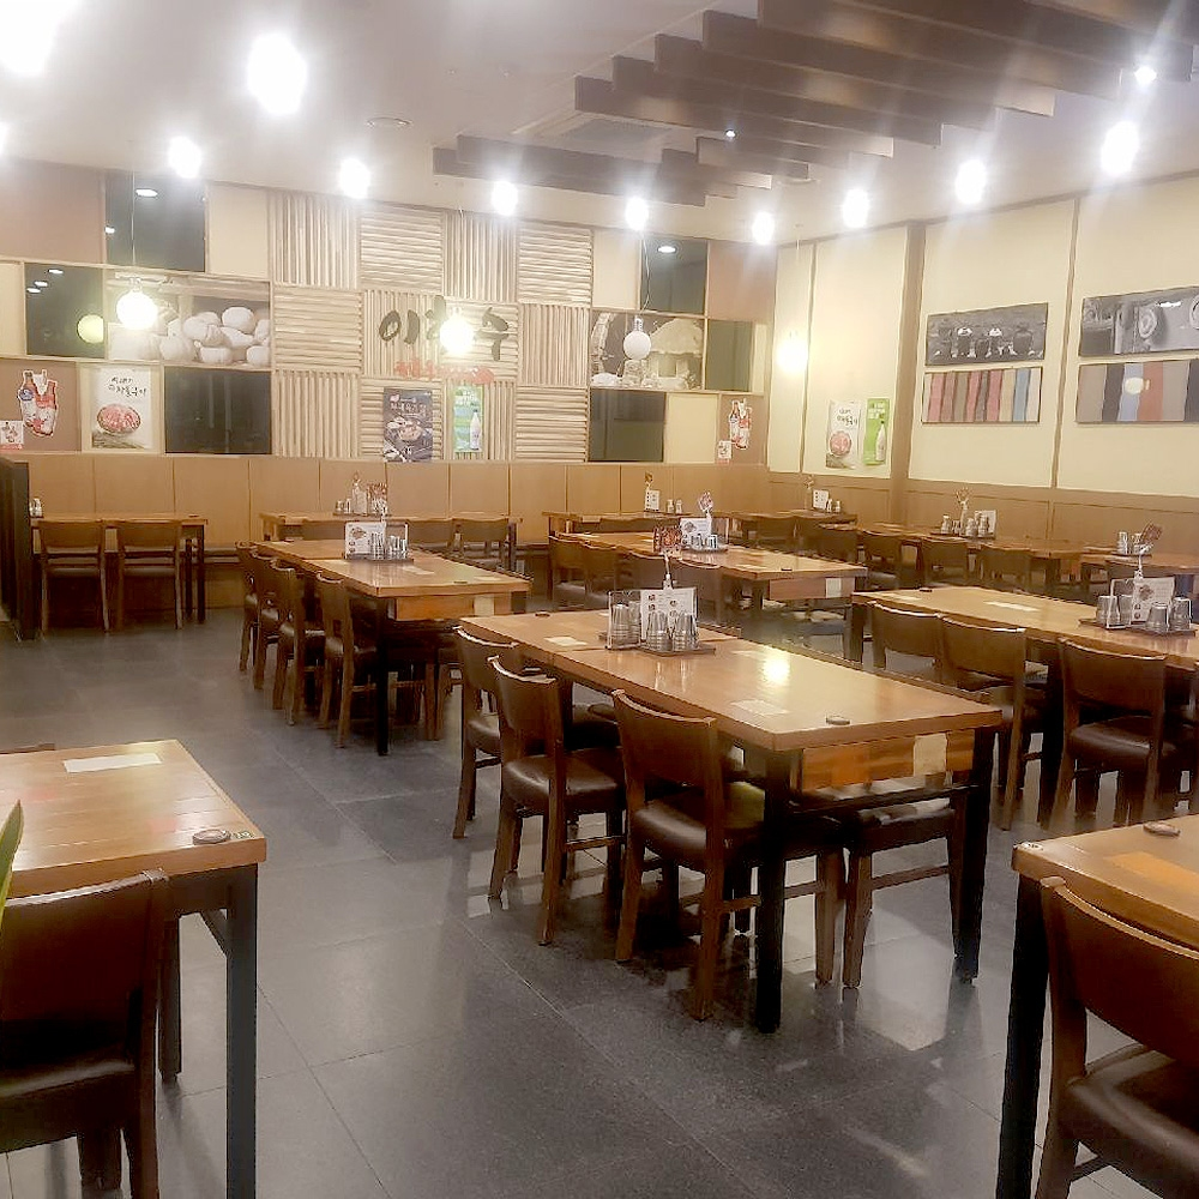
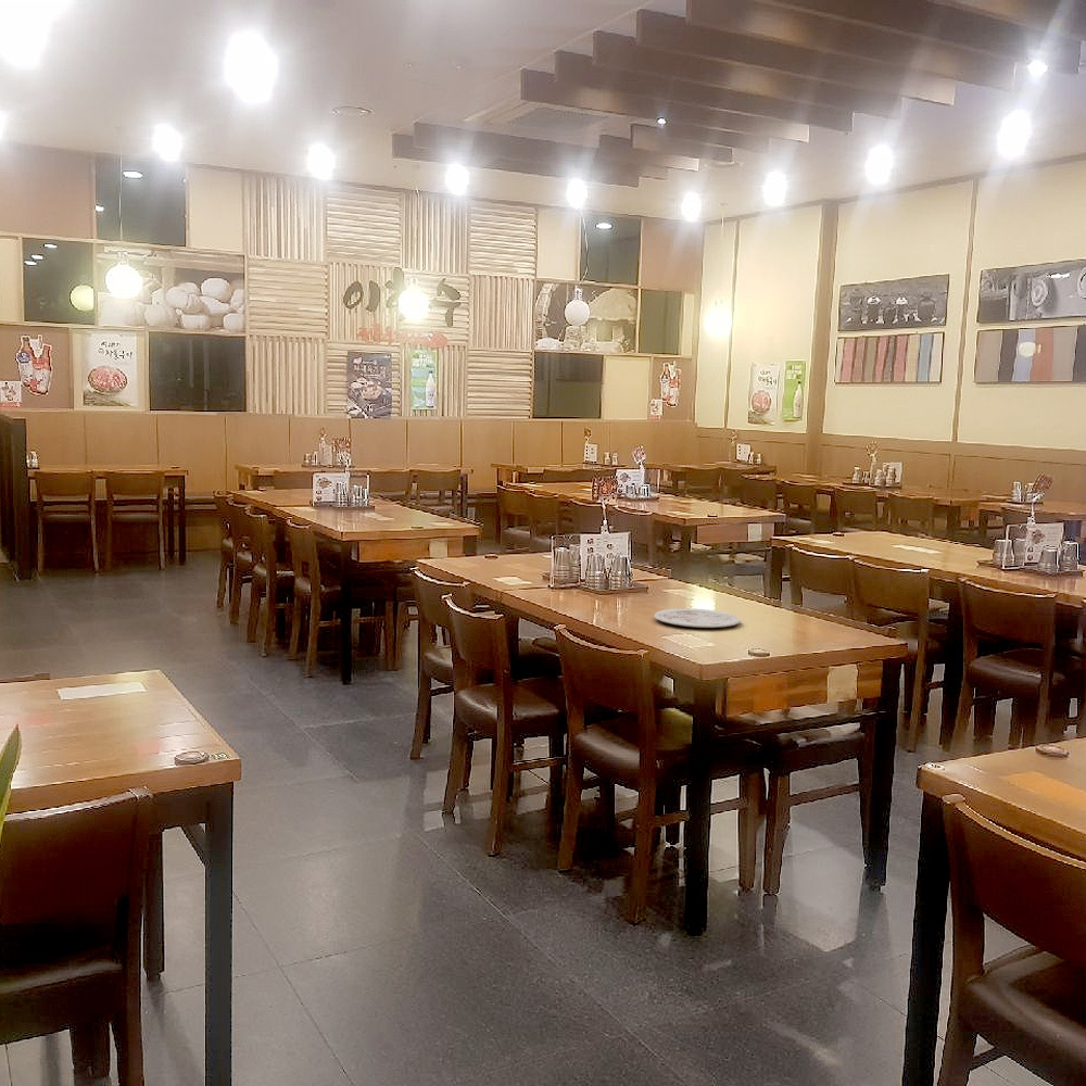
+ plate (696, 618)
